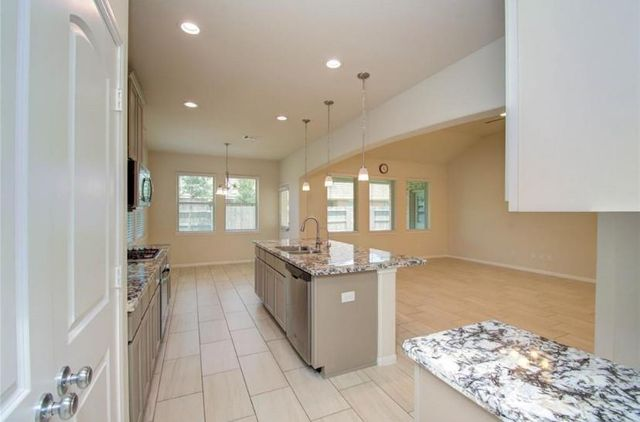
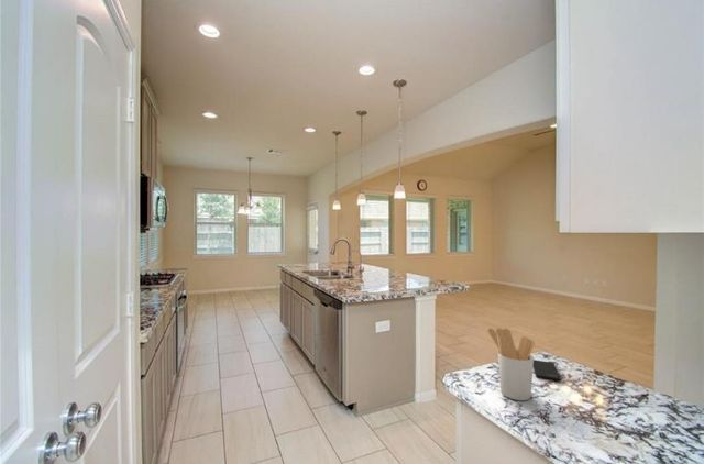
+ utensil holder (509, 361)
+ smartphone (544, 369)
